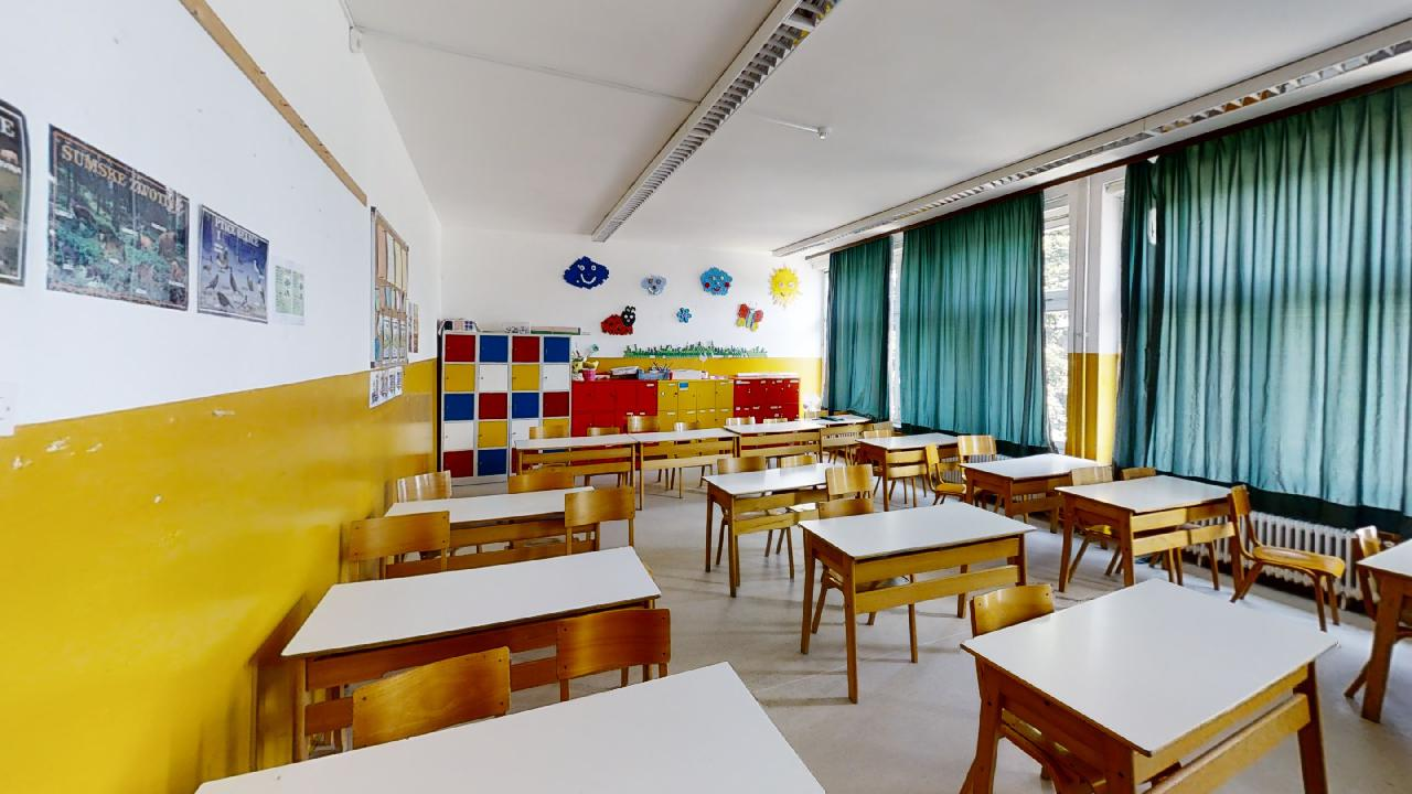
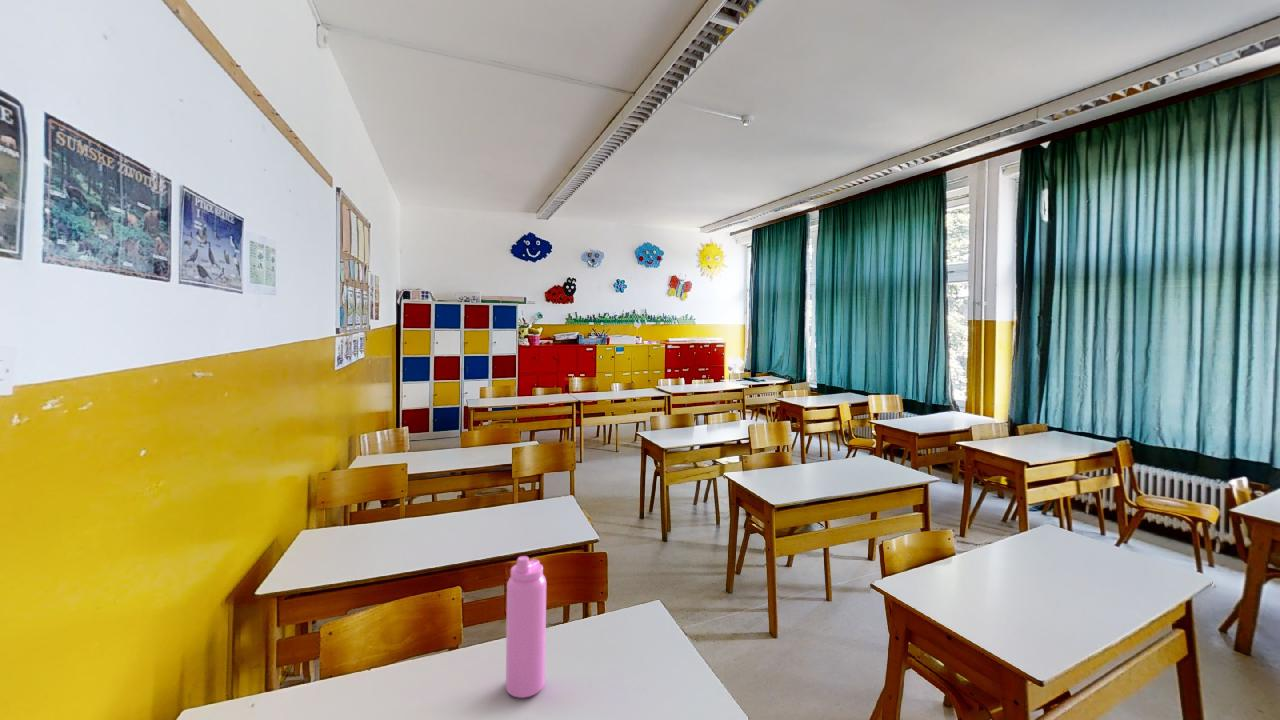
+ water bottle (526, 620)
